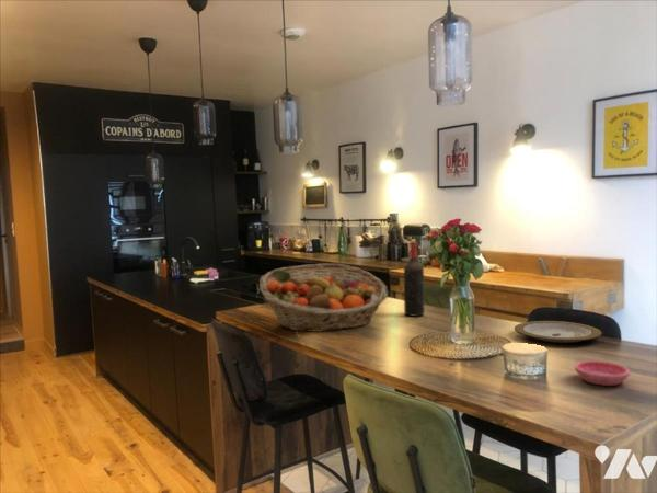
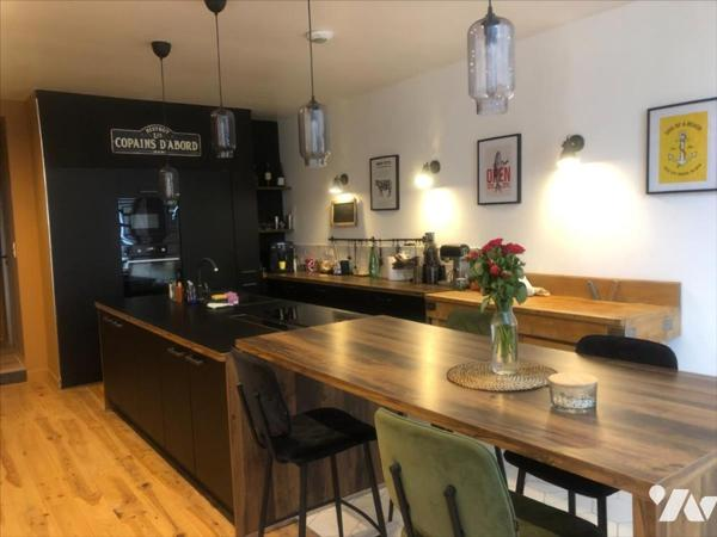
- plate (556, 333)
- fruit basket (323, 295)
- wine bottle (413, 277)
- saucer (601, 372)
